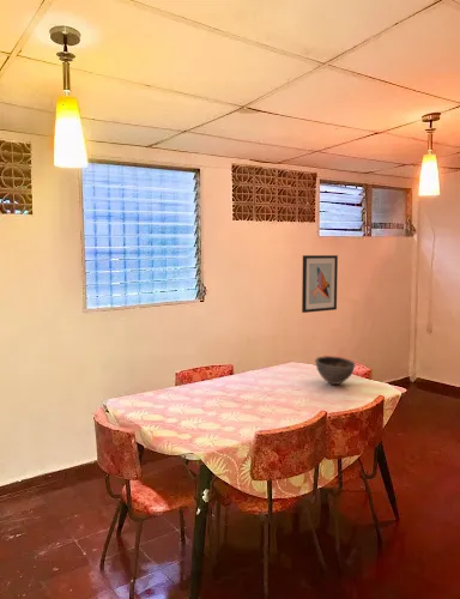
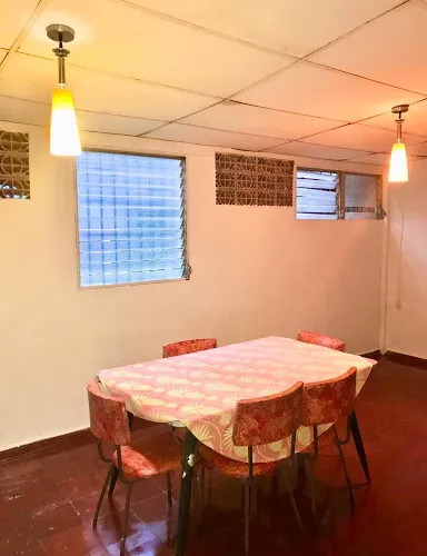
- bowl (334, 371)
- wall art (320, 283)
